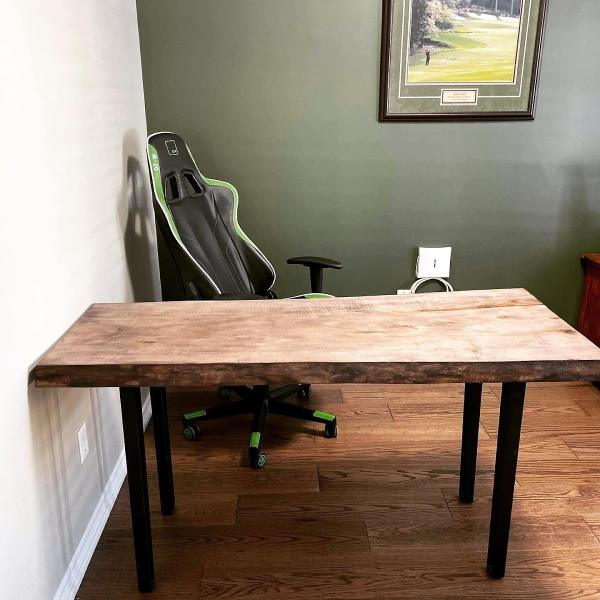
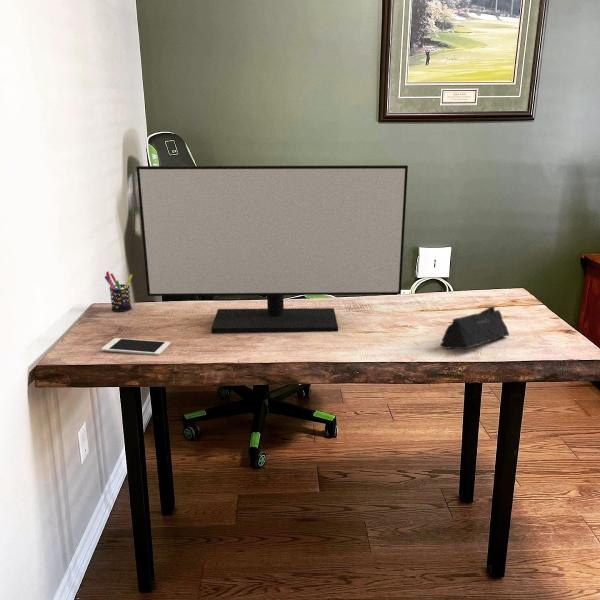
+ speaker (477, 327)
+ pen holder (118, 290)
+ cell phone (136, 346)
+ monitor (274, 247)
